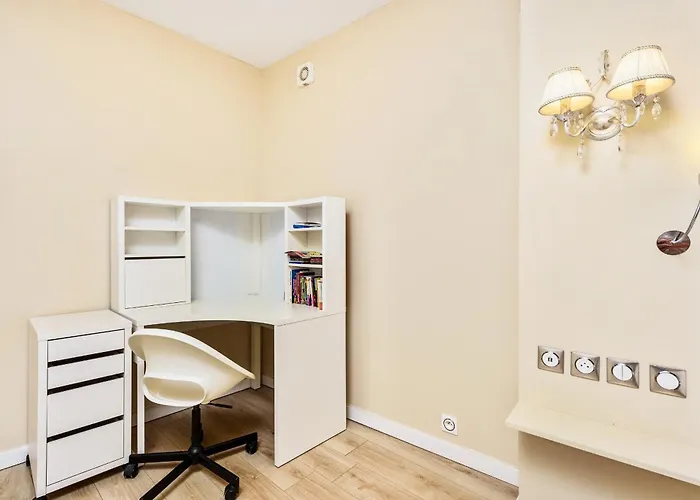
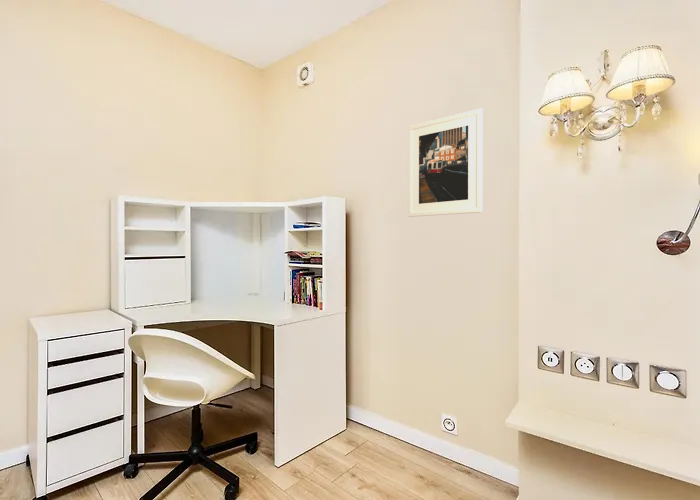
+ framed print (442, 166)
